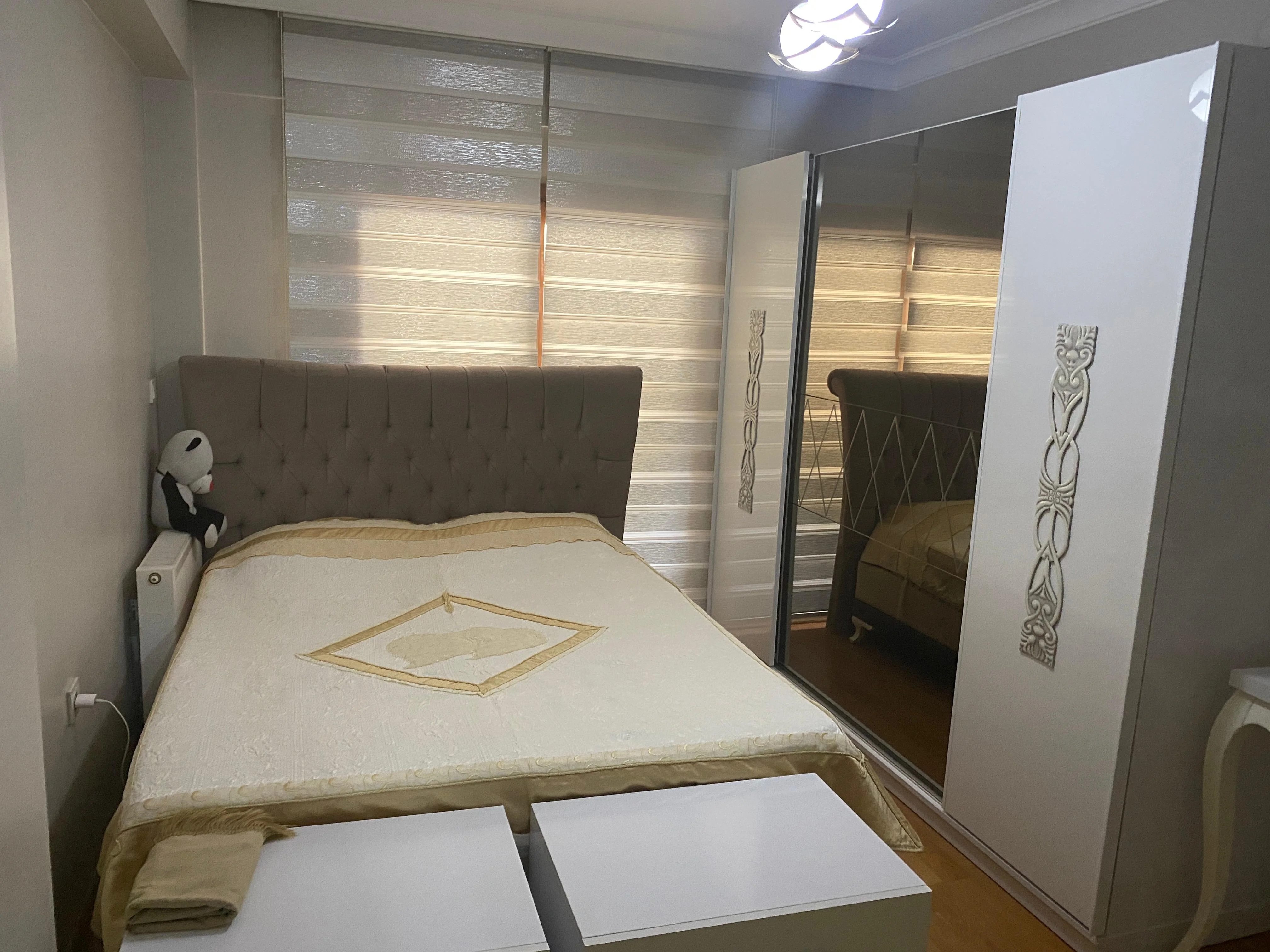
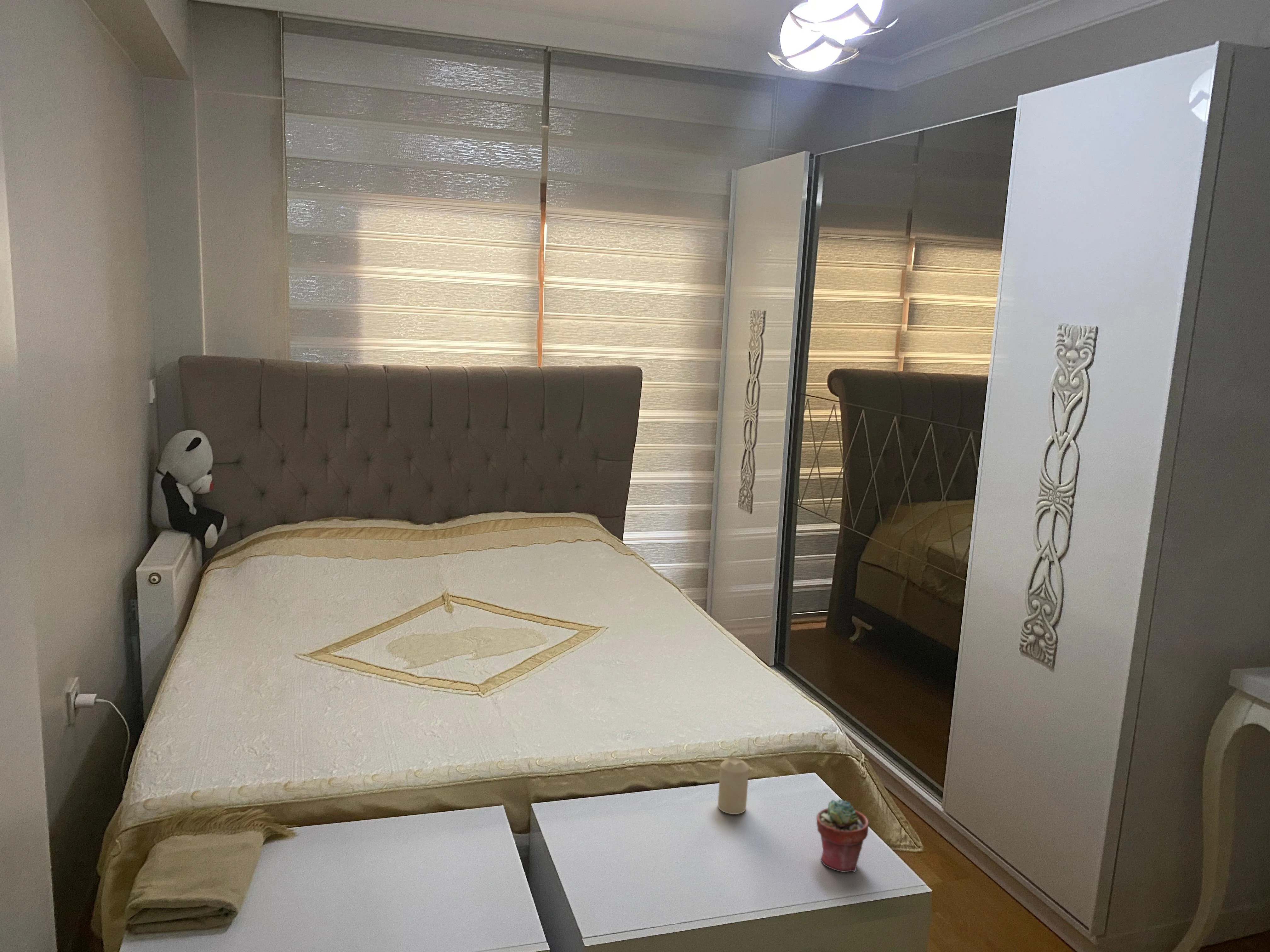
+ potted succulent (842, 832)
+ candle (733, 783)
